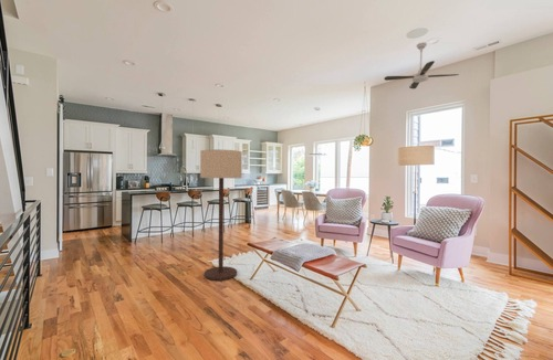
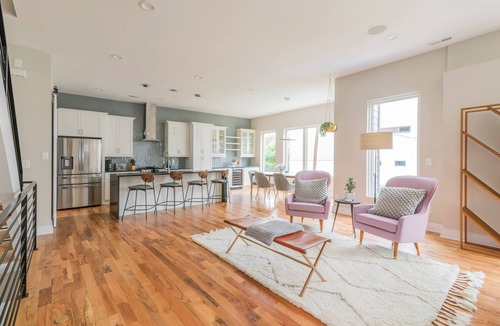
- floor lamp (220, 213)
- ceiling fan (420, 62)
